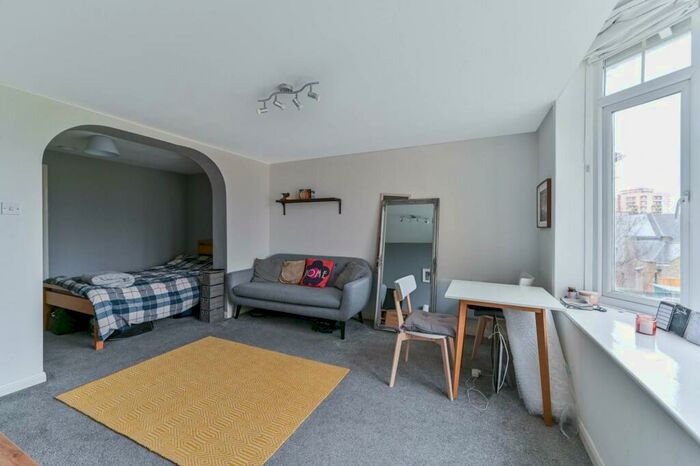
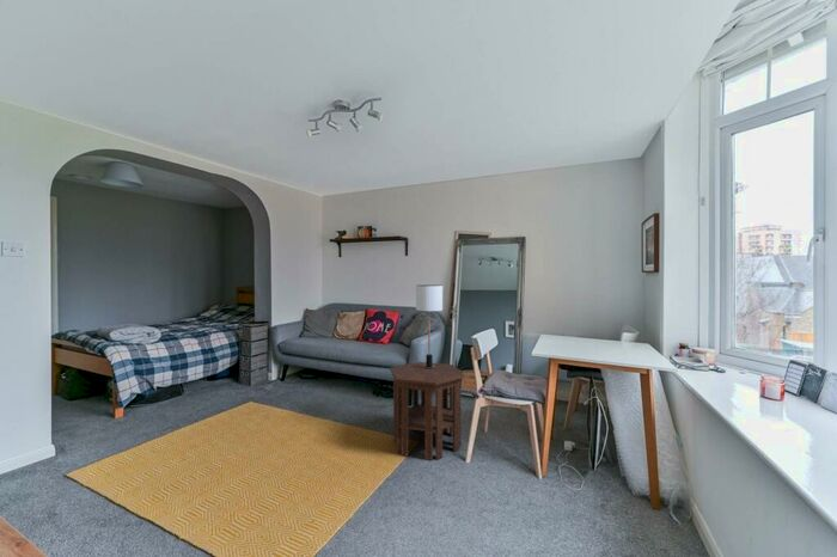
+ side table (426, 406)
+ table lamp (428, 326)
